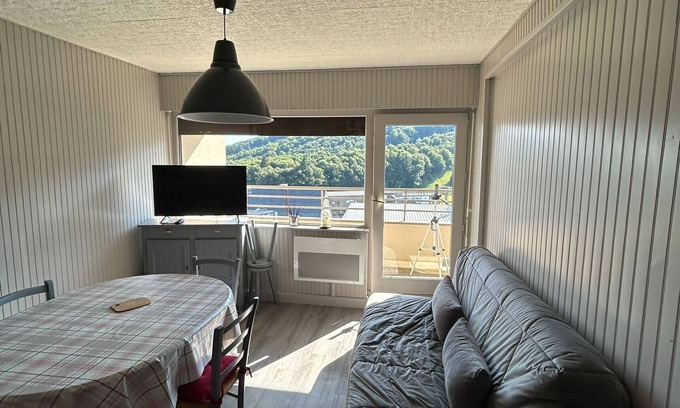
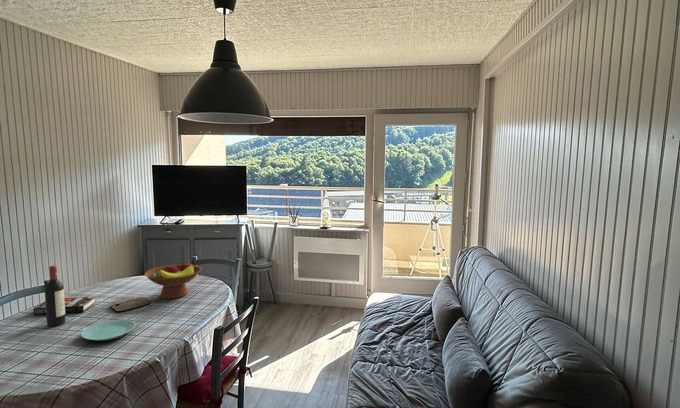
+ fruit bowl (173, 278)
+ book (66, 305)
+ plate (109, 331)
+ wine bottle (54, 295)
